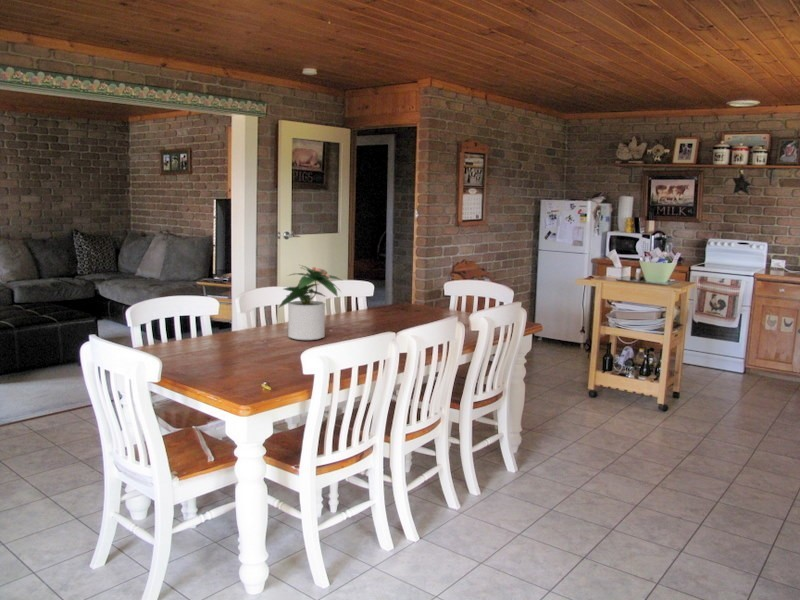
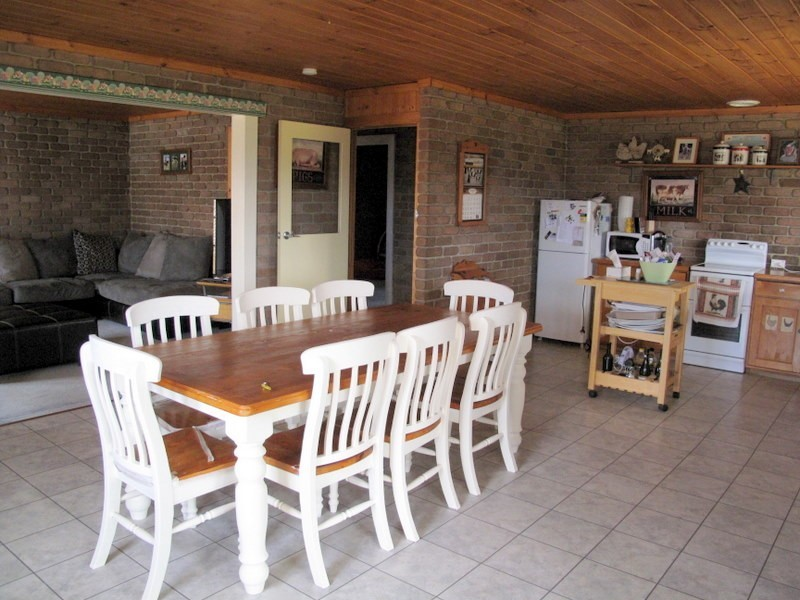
- potted plant (311, 301)
